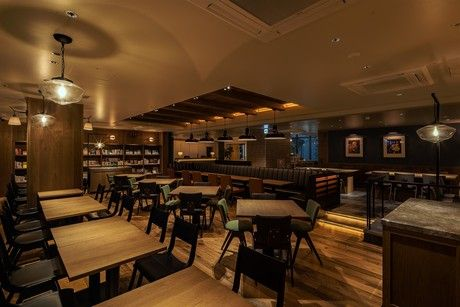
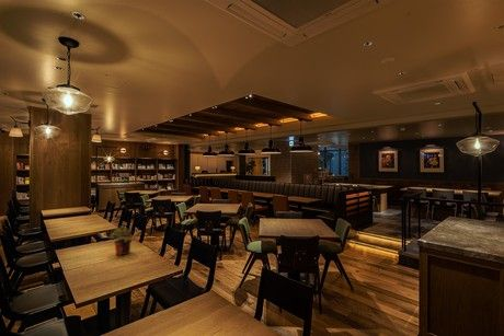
+ potted plant (121, 240)
